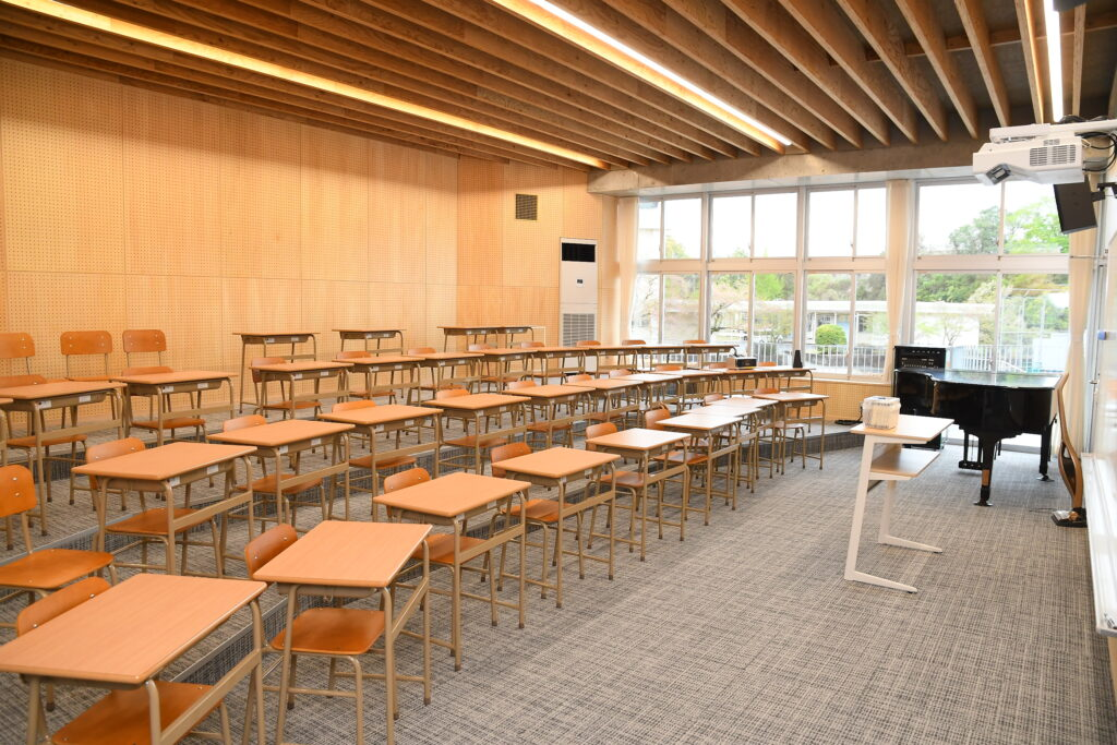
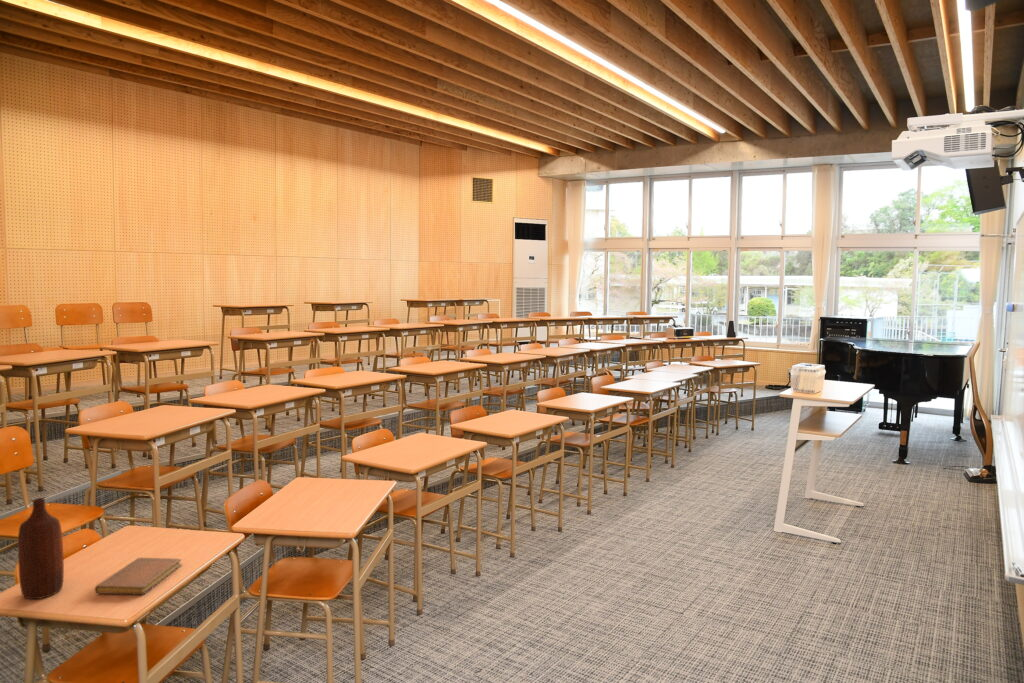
+ bottle (40, 546)
+ notebook (140, 575)
